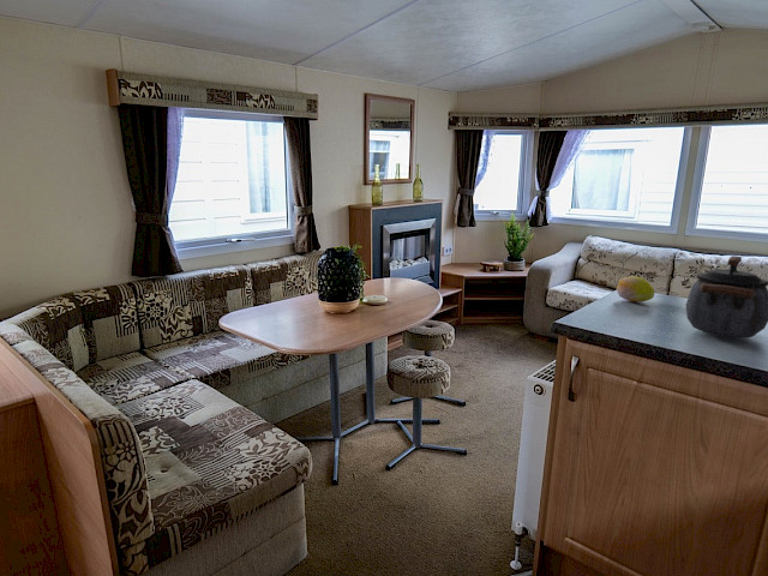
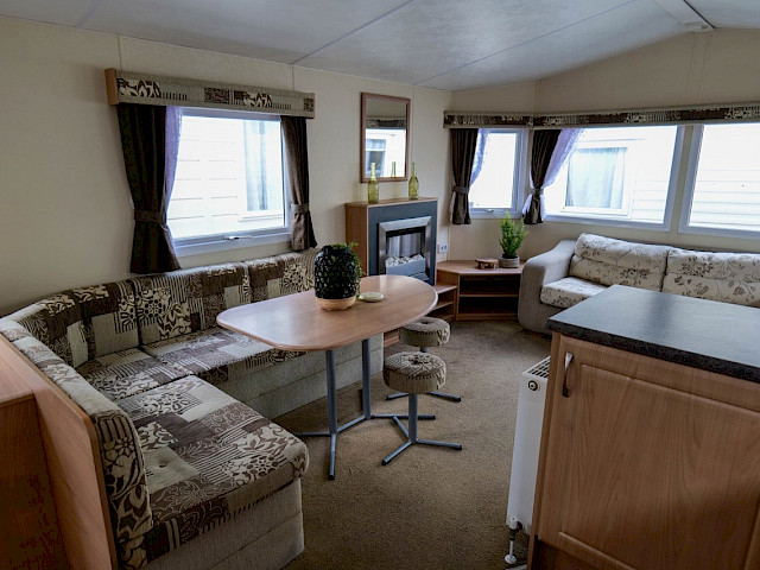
- fruit (635, 288)
- kettle (728, 296)
